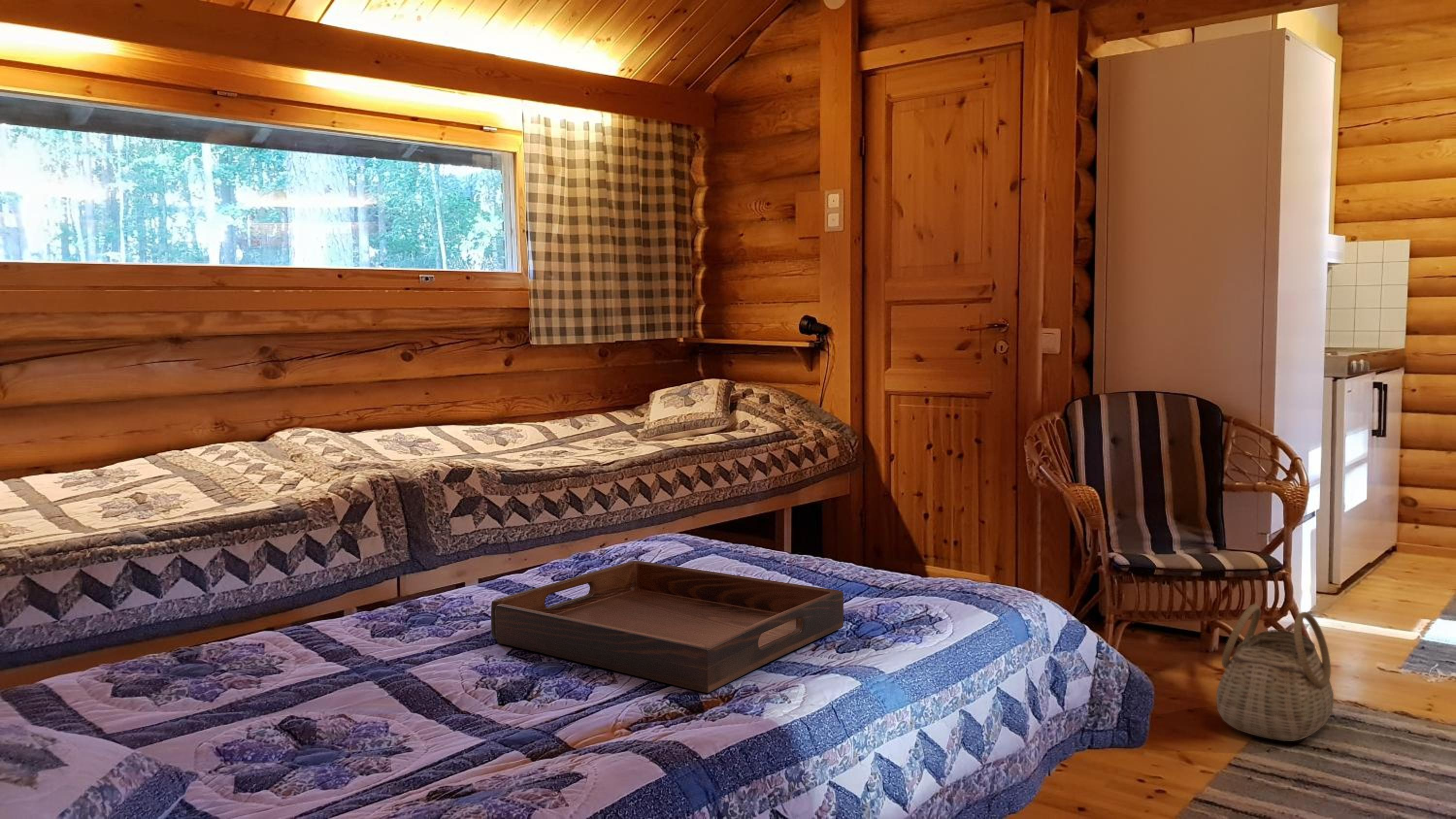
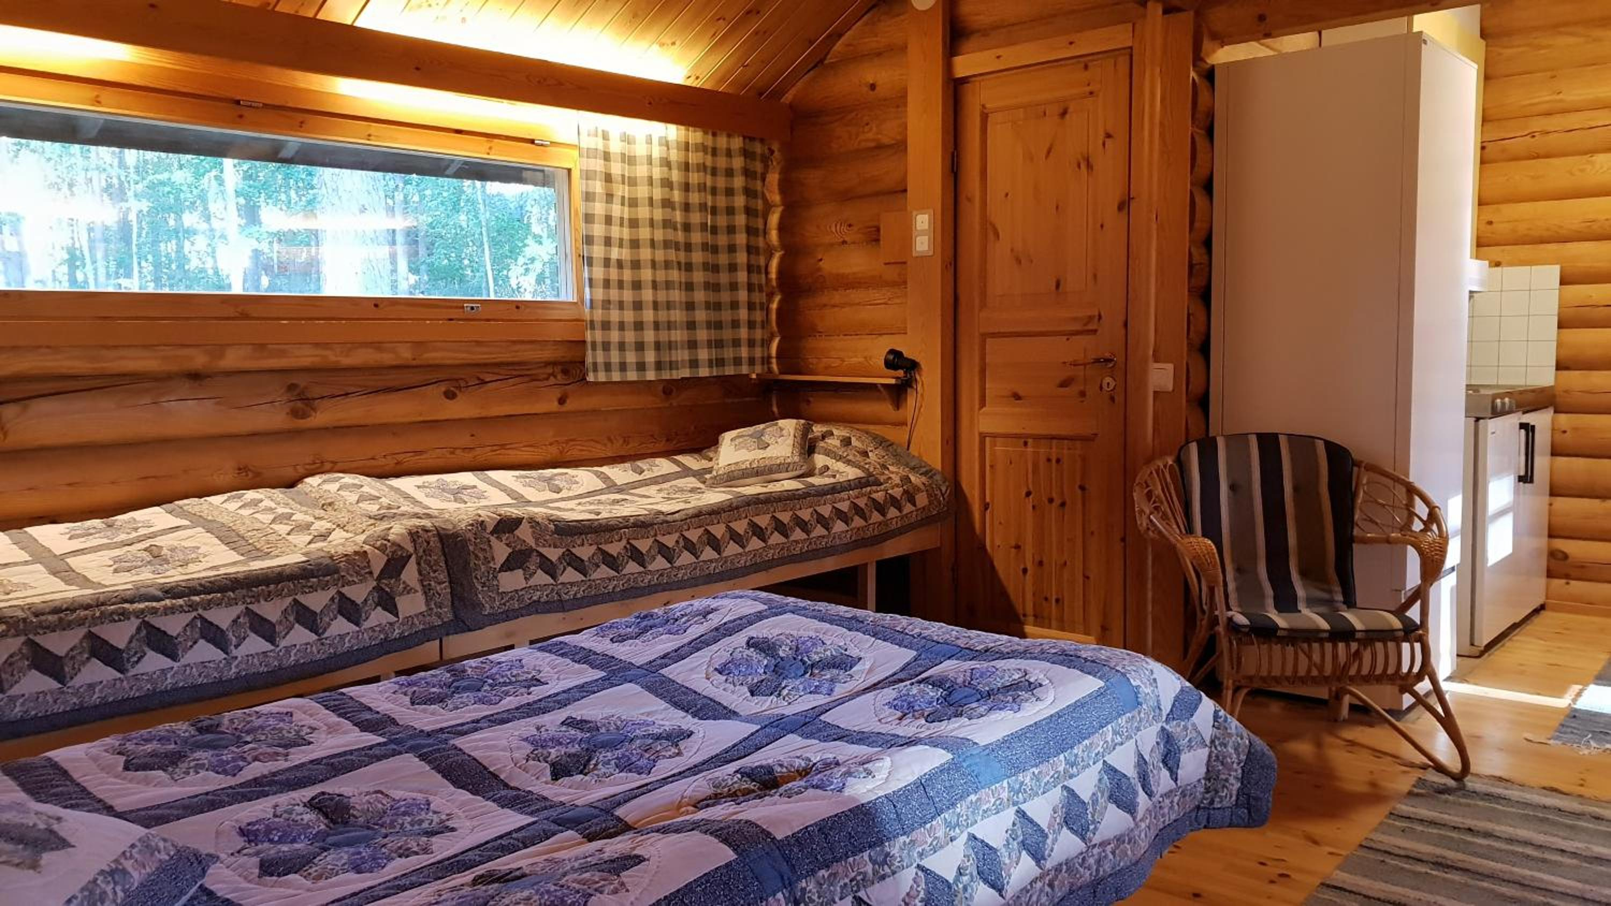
- serving tray (665, 615)
- basket (1275, 667)
